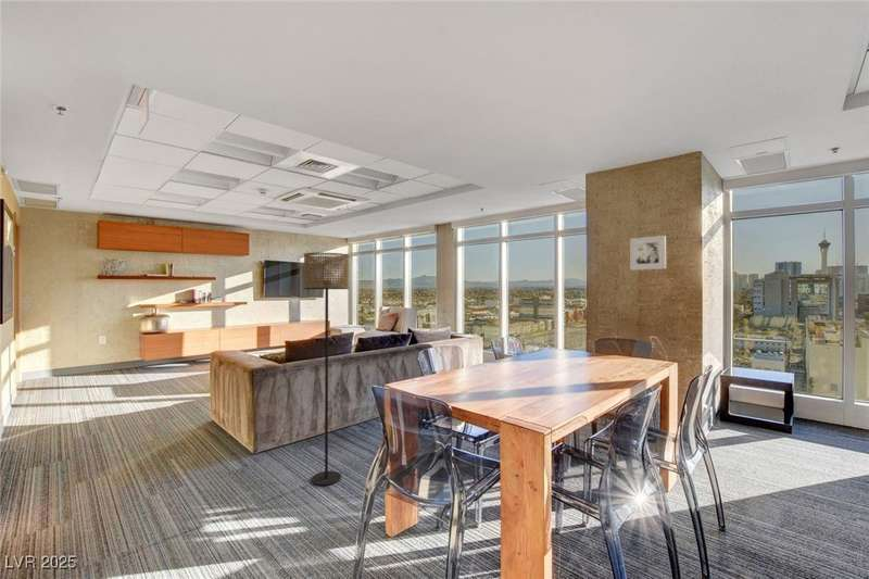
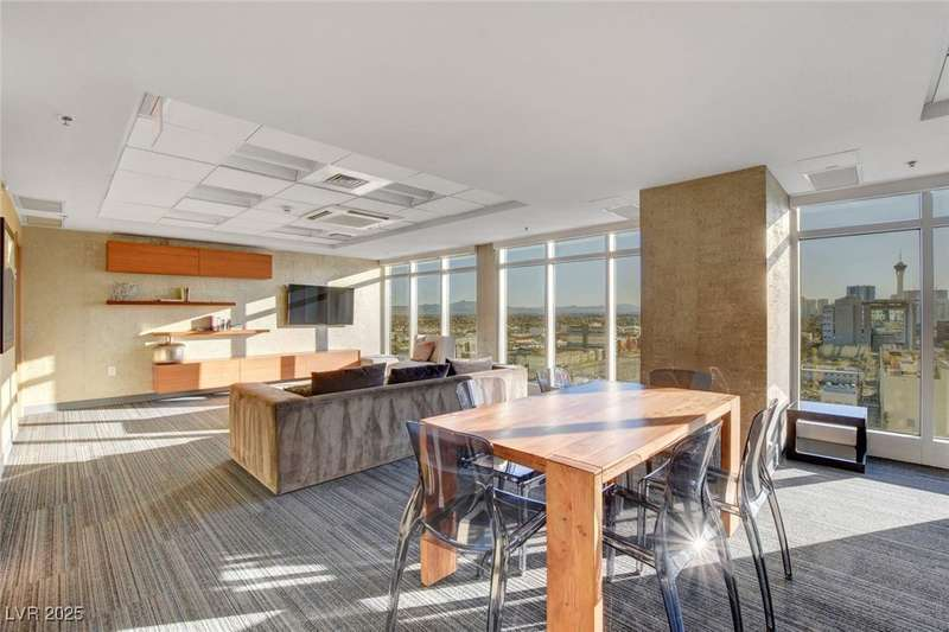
- floor lamp (326, 366)
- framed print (647, 253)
